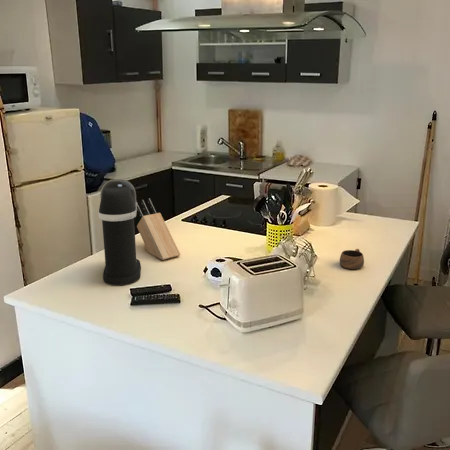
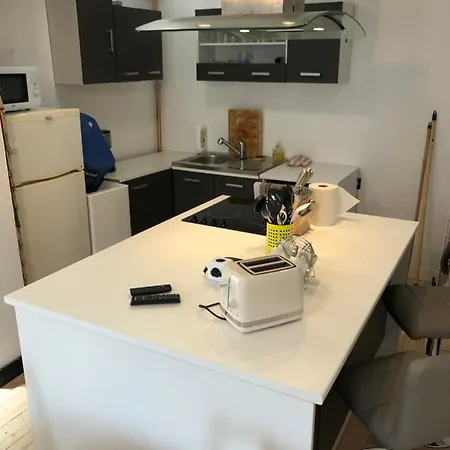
- coffee maker (119, 228)
- knife block (155, 227)
- cup (354, 258)
